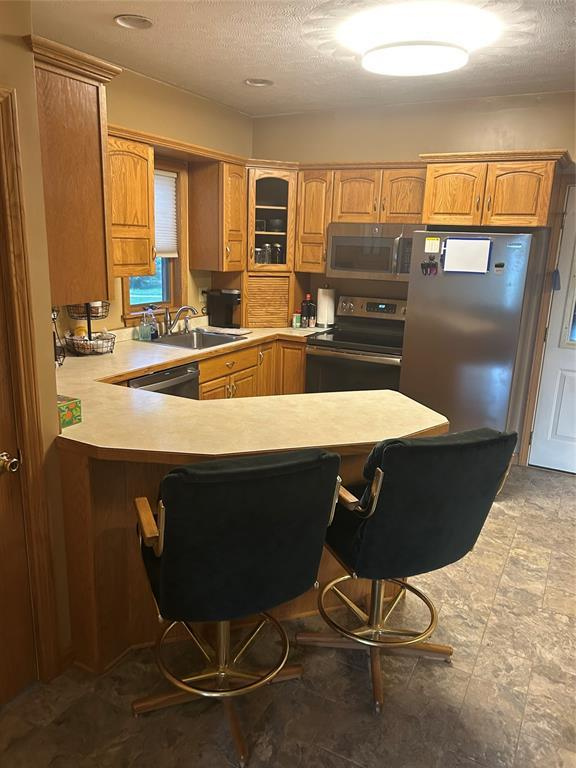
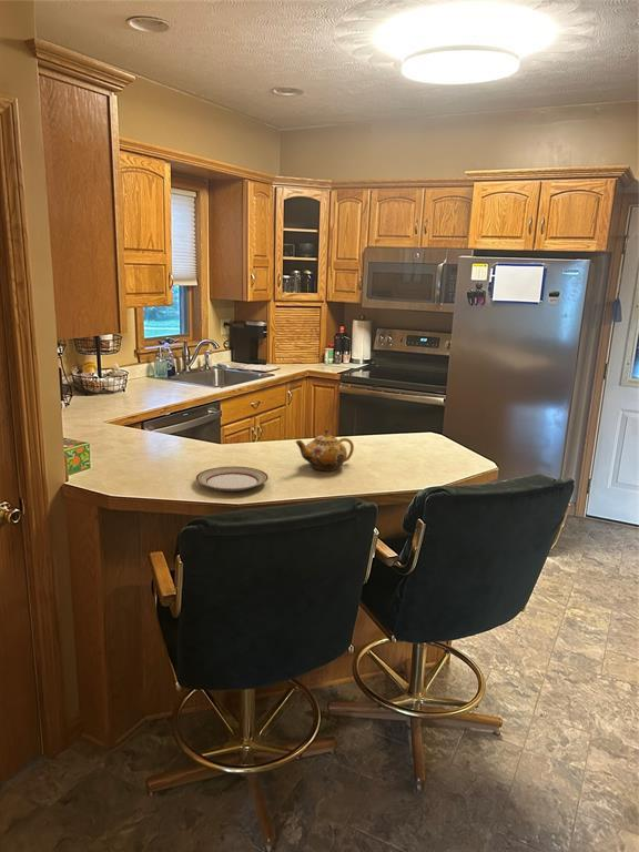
+ plate (232, 479)
+ teapot (325, 448)
